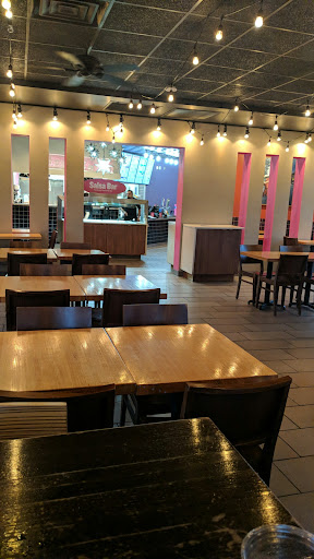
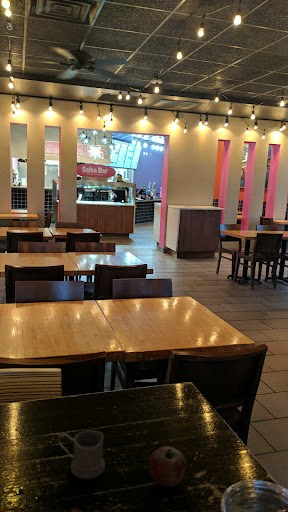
+ mug (81, 451)
+ apple (167, 466)
